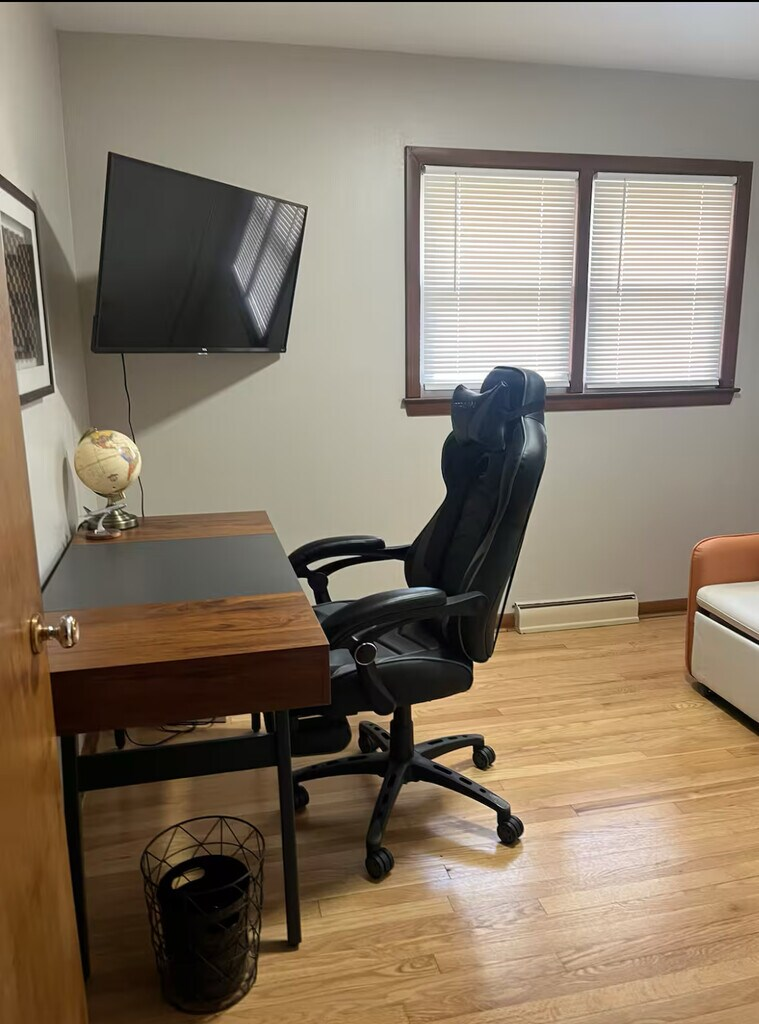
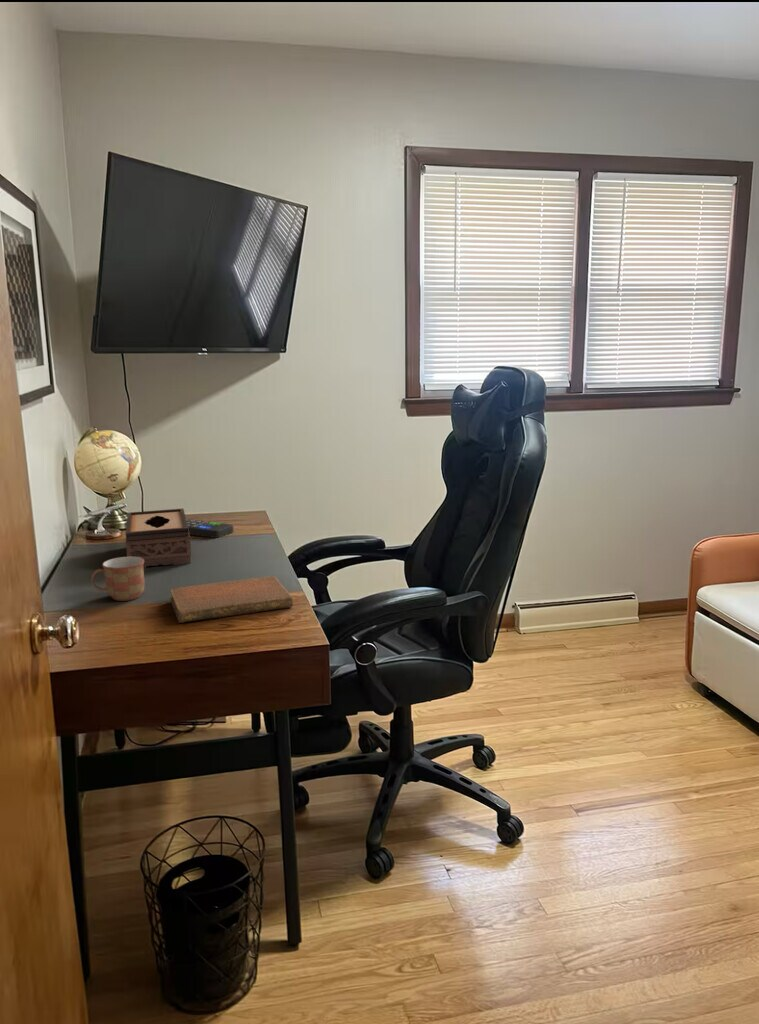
+ notebook (230, 597)
+ remote control (198, 527)
+ tissue box (157, 537)
+ mug (118, 579)
